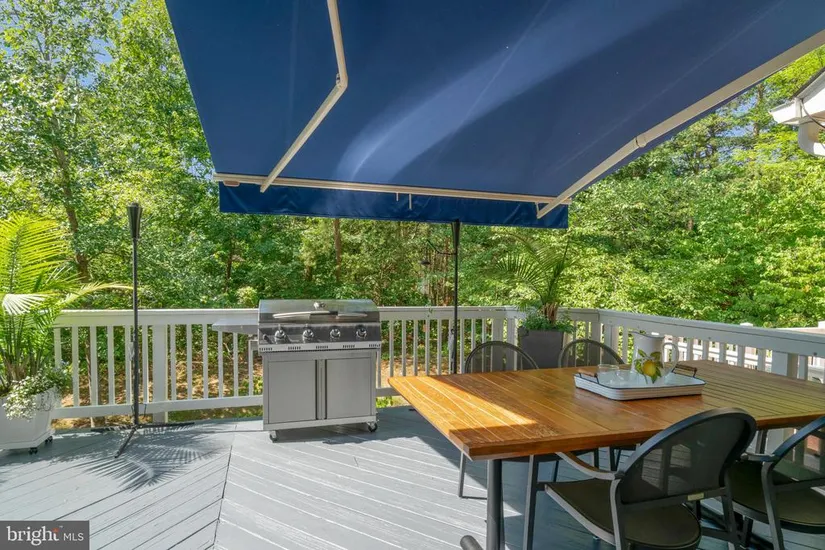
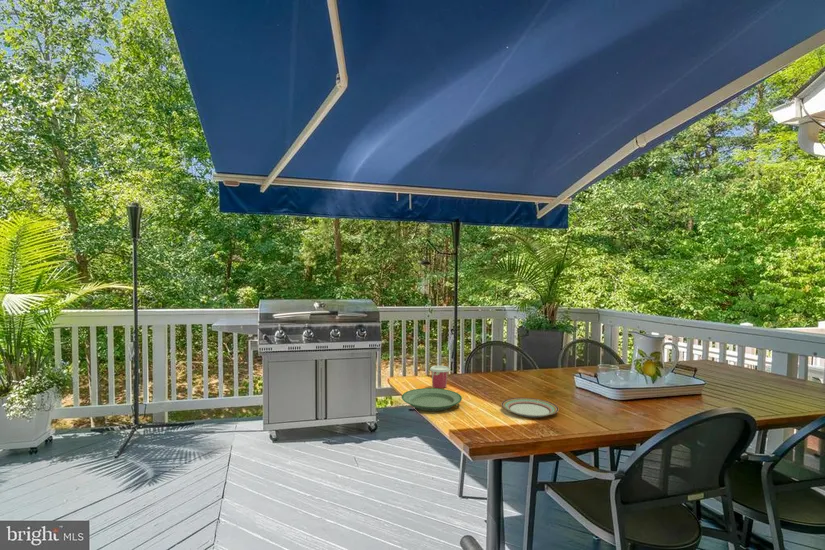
+ cup (439, 377)
+ plate (431, 400)
+ plate (529, 408)
